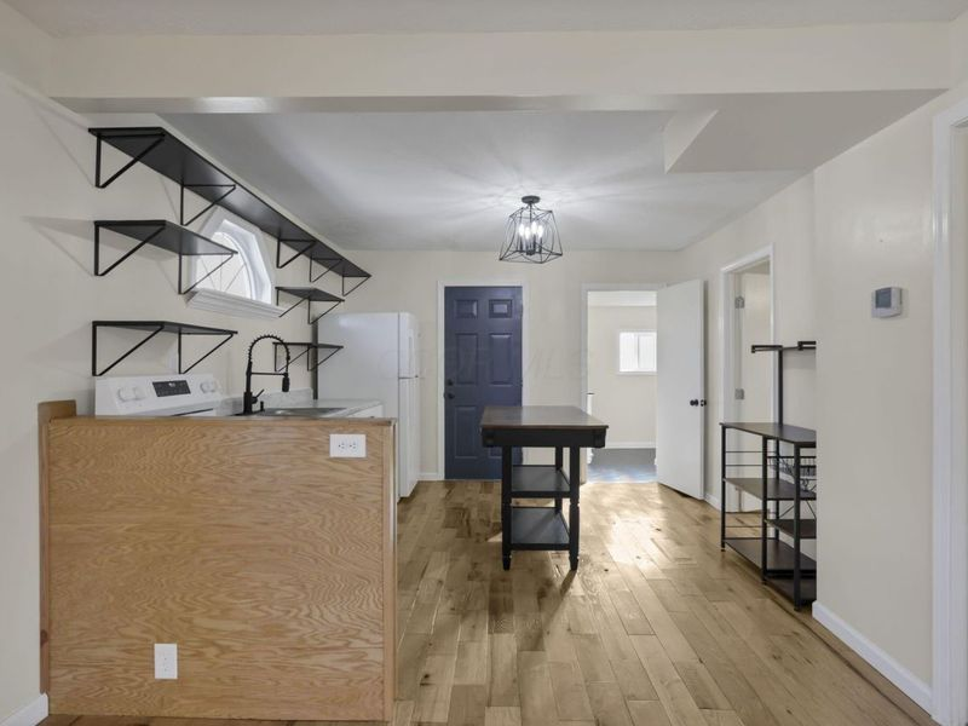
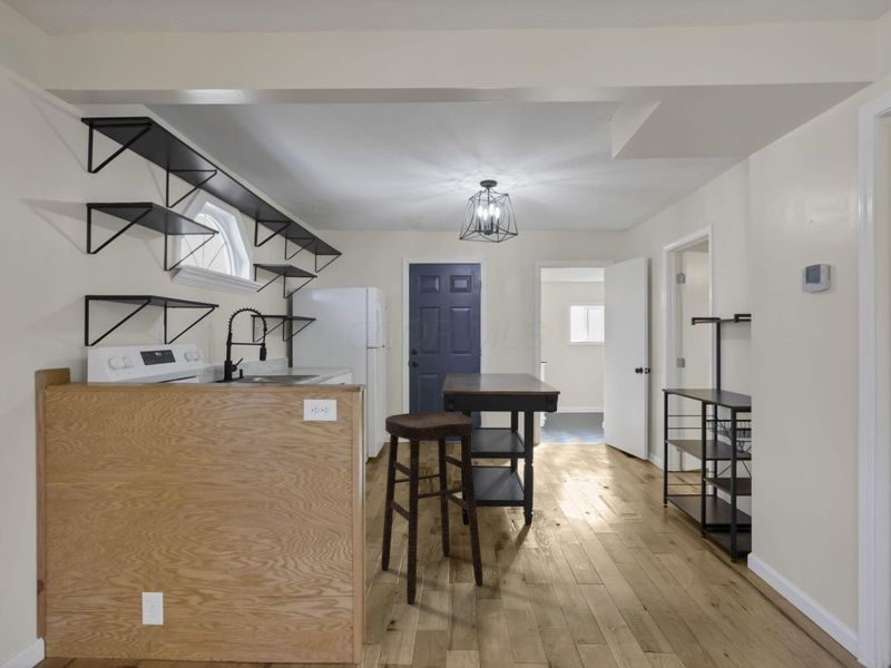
+ stool (429, 497)
